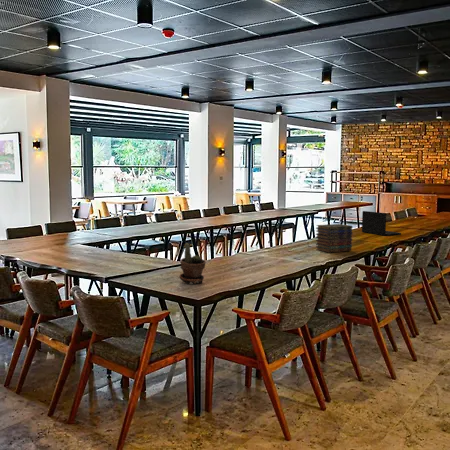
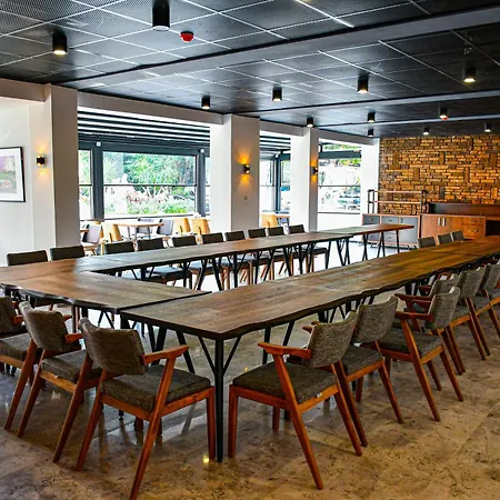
- laptop (381, 222)
- book stack (333, 237)
- potted plant (192, 262)
